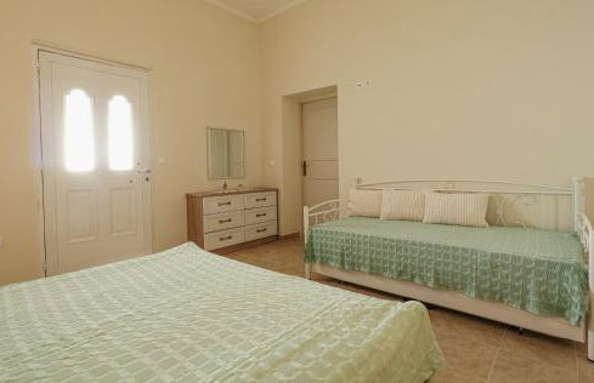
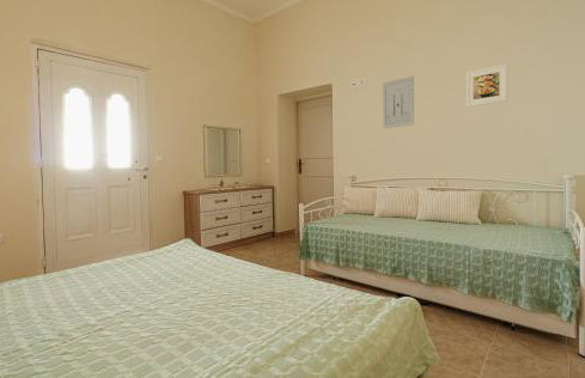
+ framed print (486, 86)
+ wall art (397, 103)
